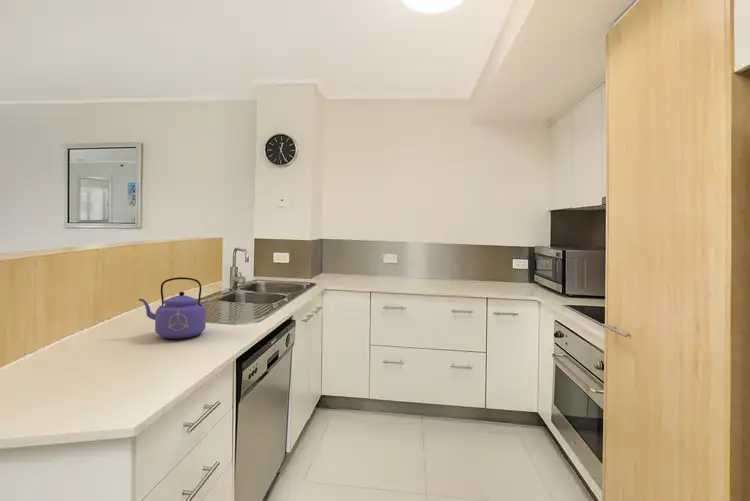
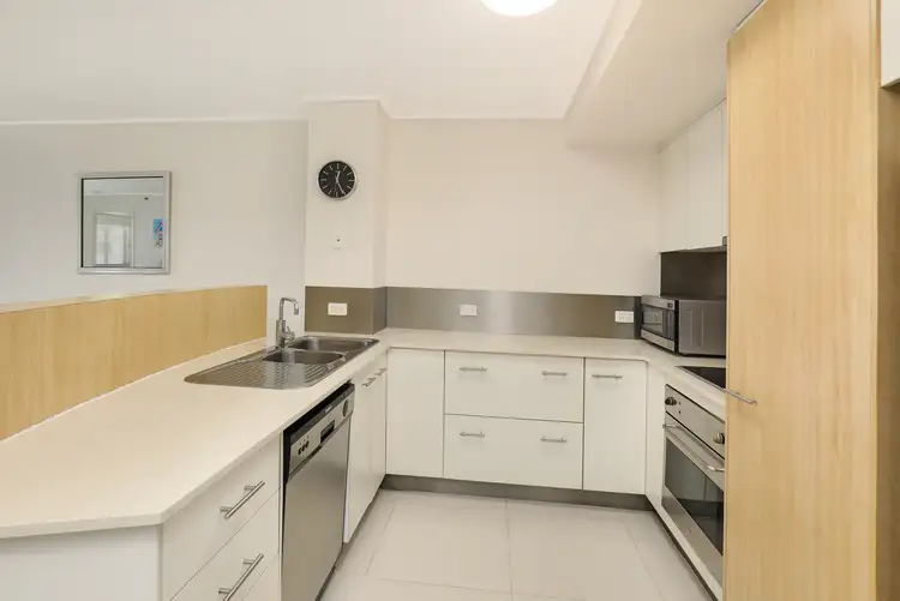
- kettle (172, 306)
